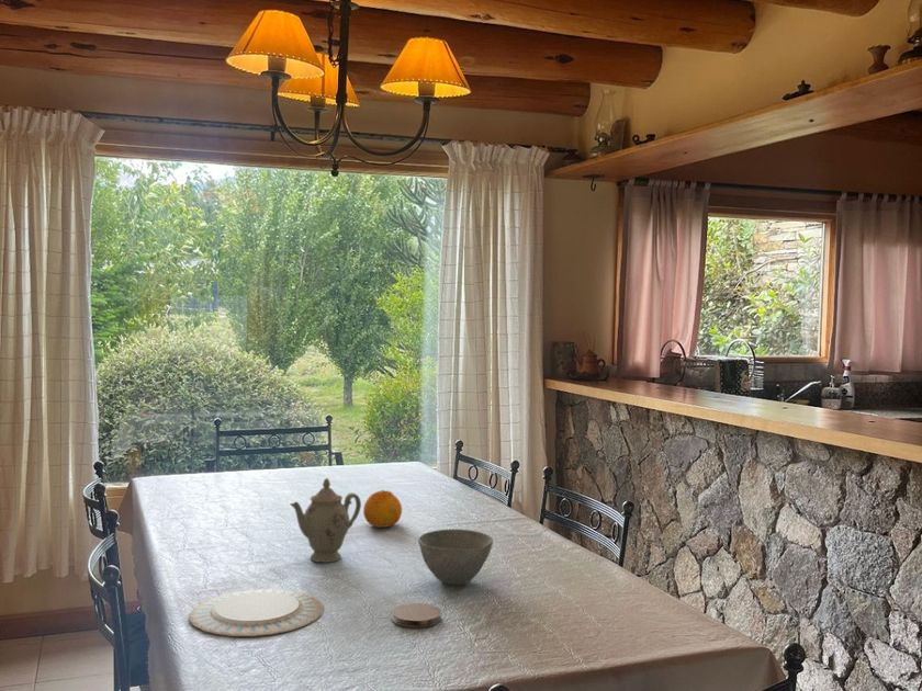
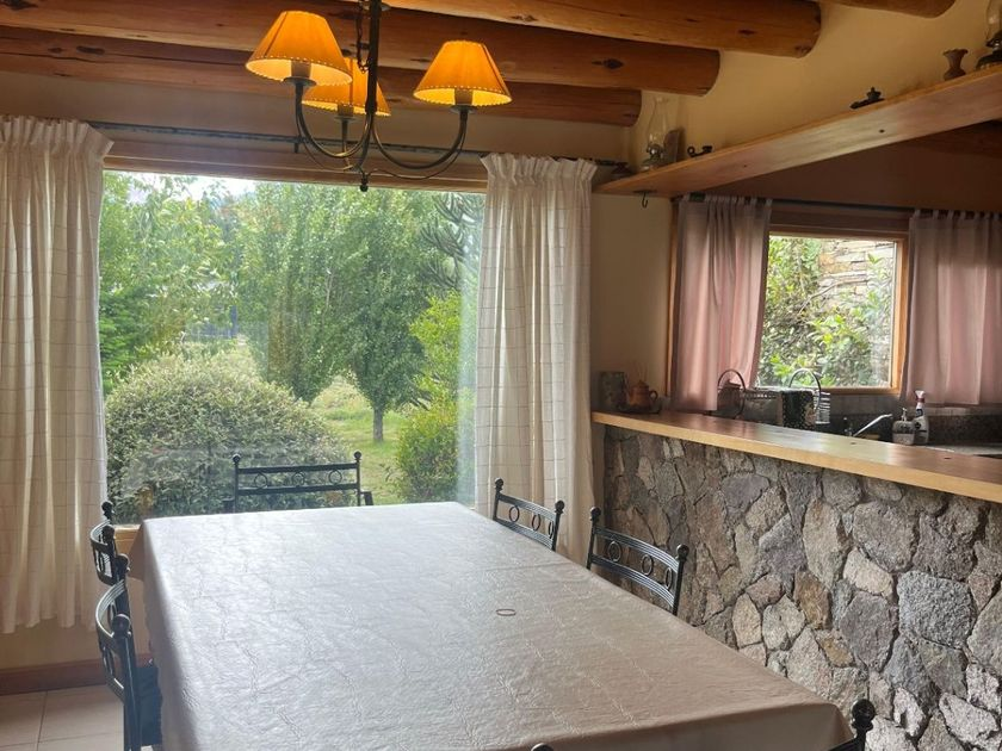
- coaster (416, 614)
- bowl (454, 559)
- chinaware (325, 518)
- chinaware (257, 608)
- fruit (382, 507)
